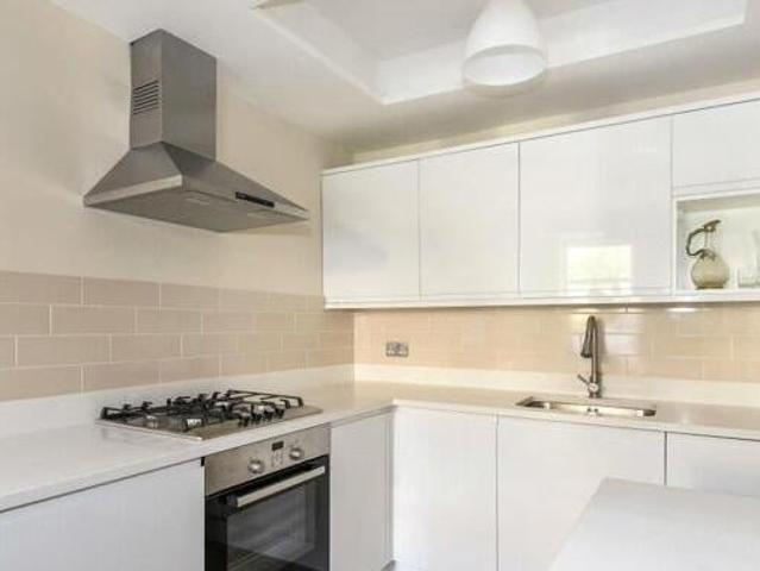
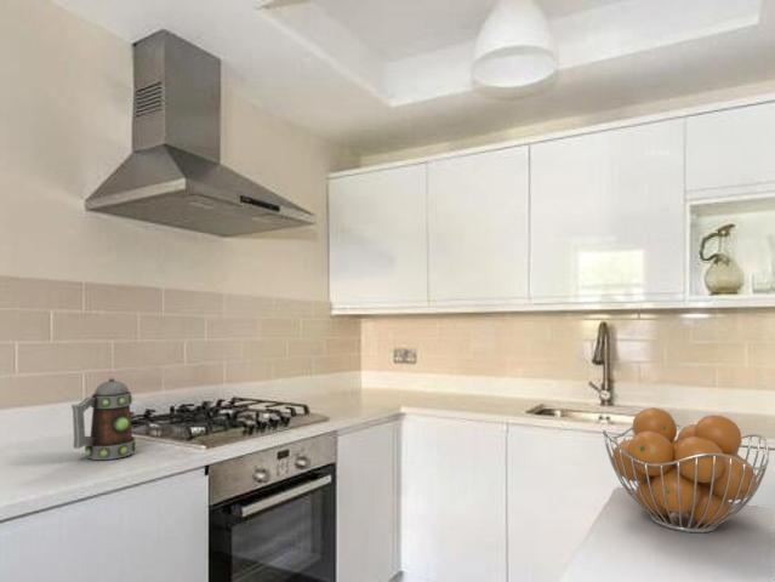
+ fruit basket (682, 466)
+ mug (104, 417)
